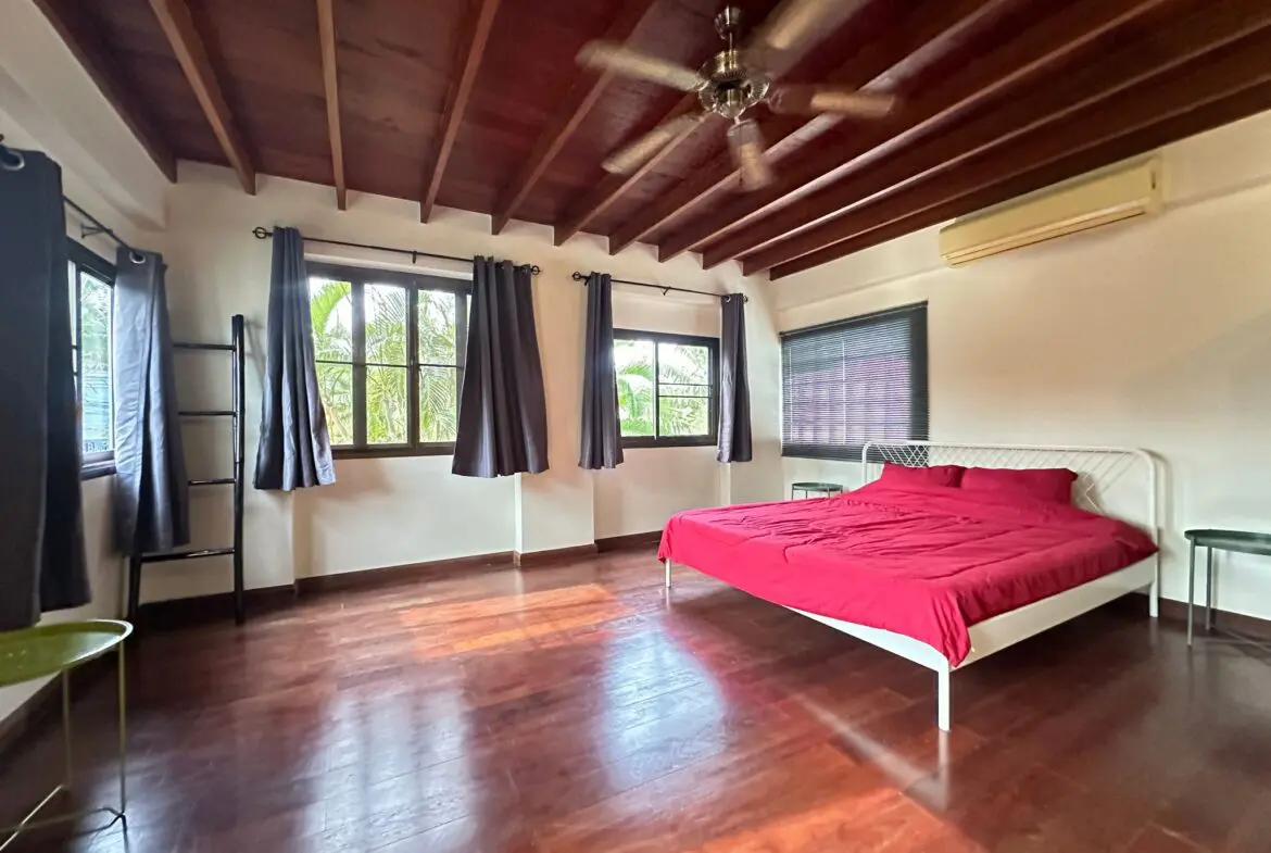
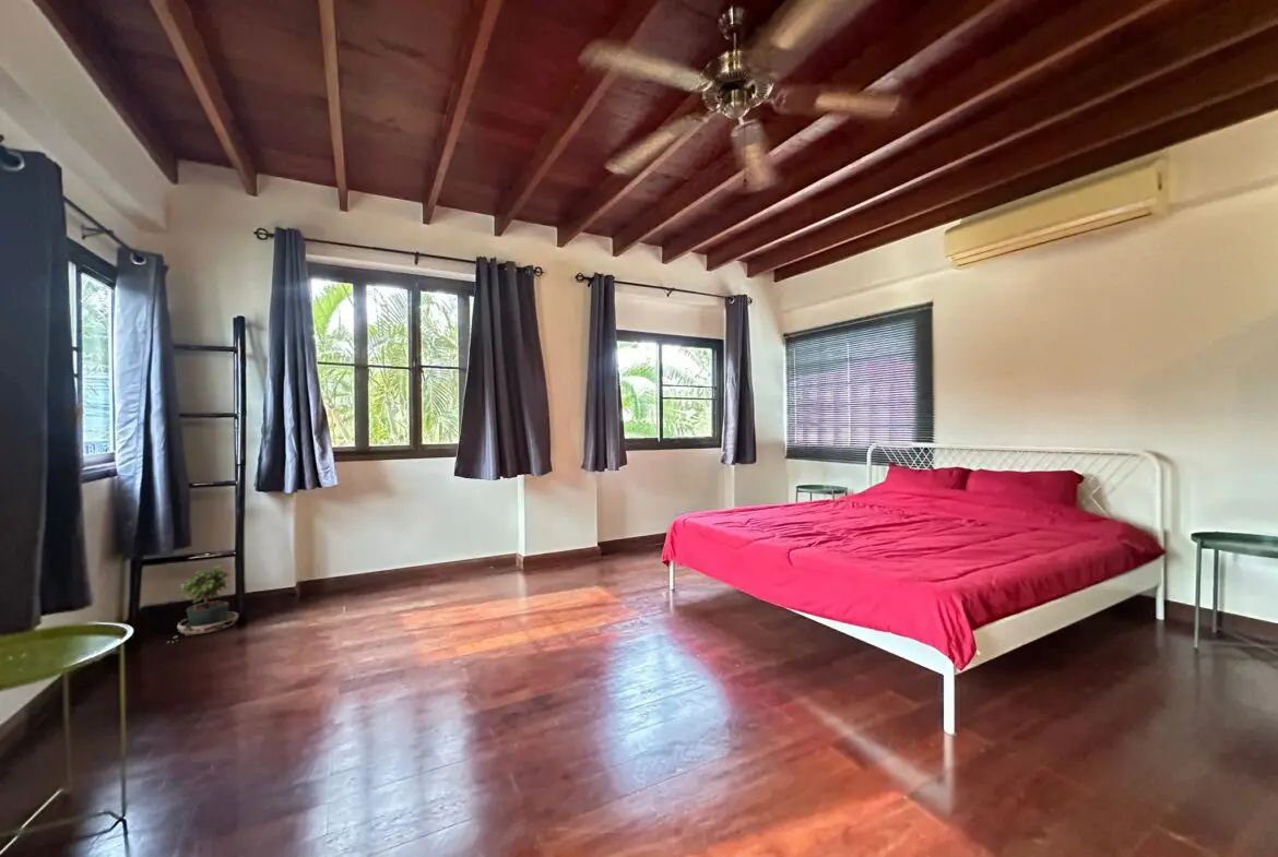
+ potted plant (204, 597)
